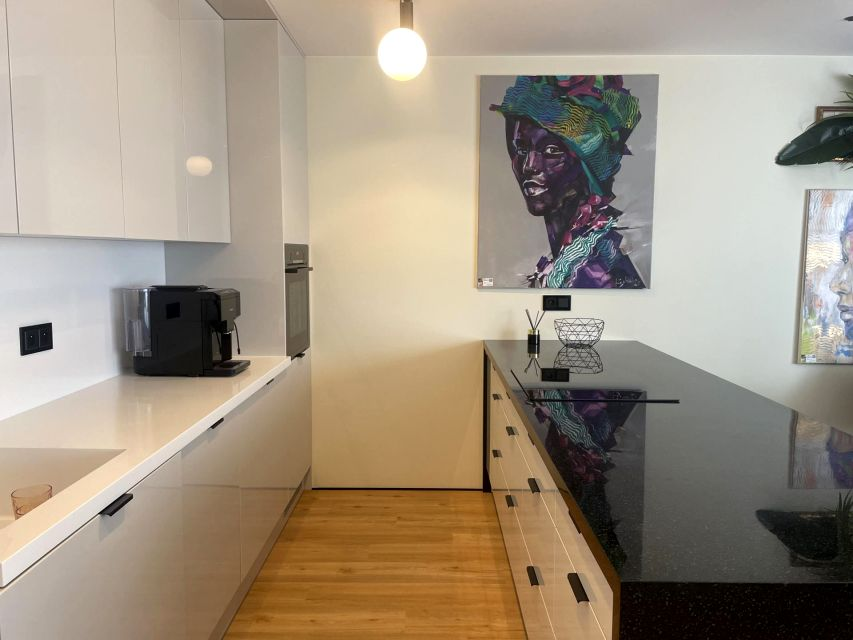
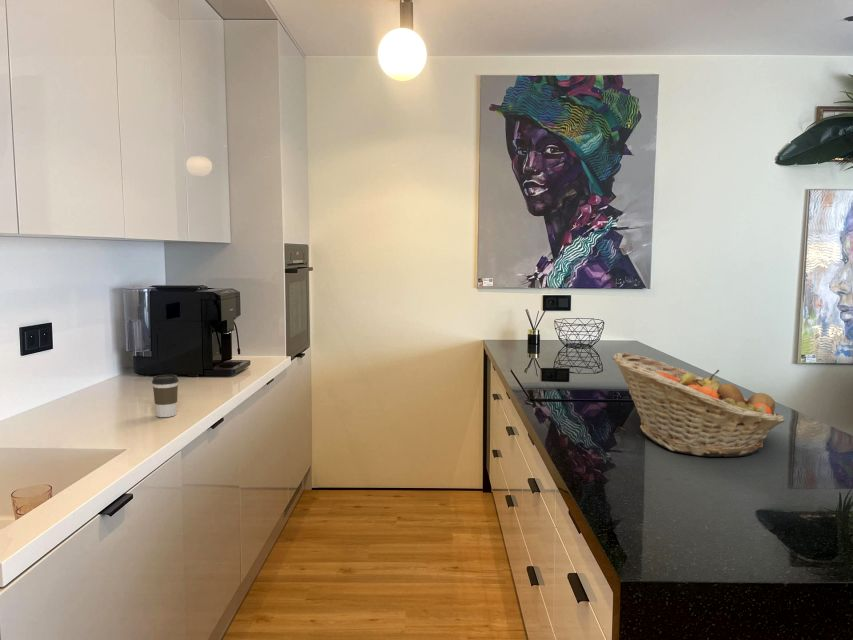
+ coffee cup (165, 395)
+ fruit basket (691, 398)
